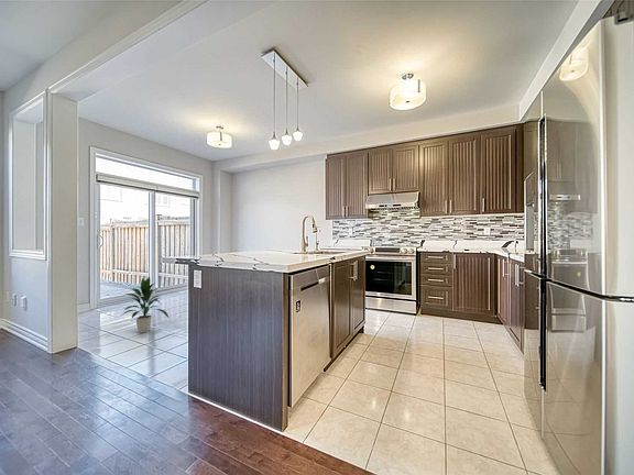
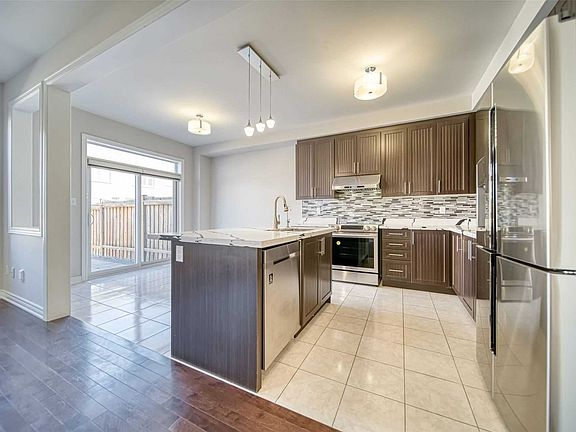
- indoor plant (144, 305)
